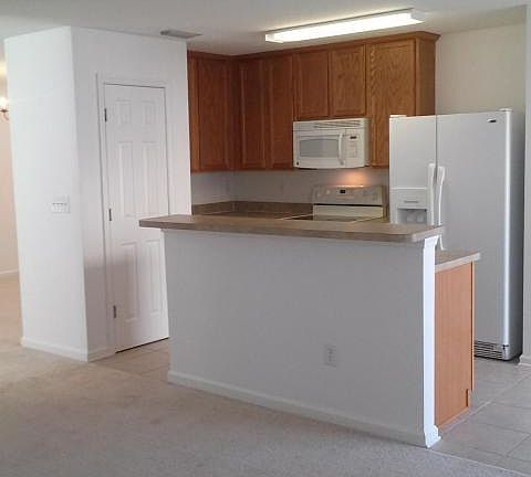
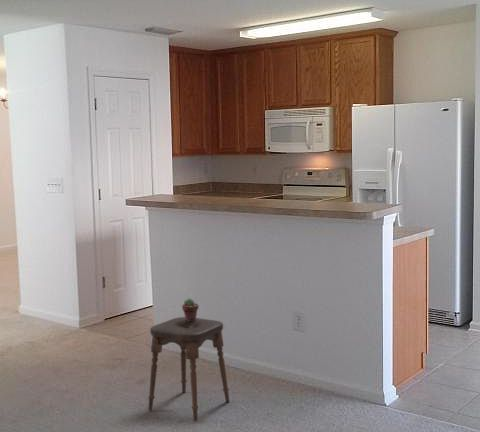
+ potted succulent (190, 308)
+ stool (190, 365)
